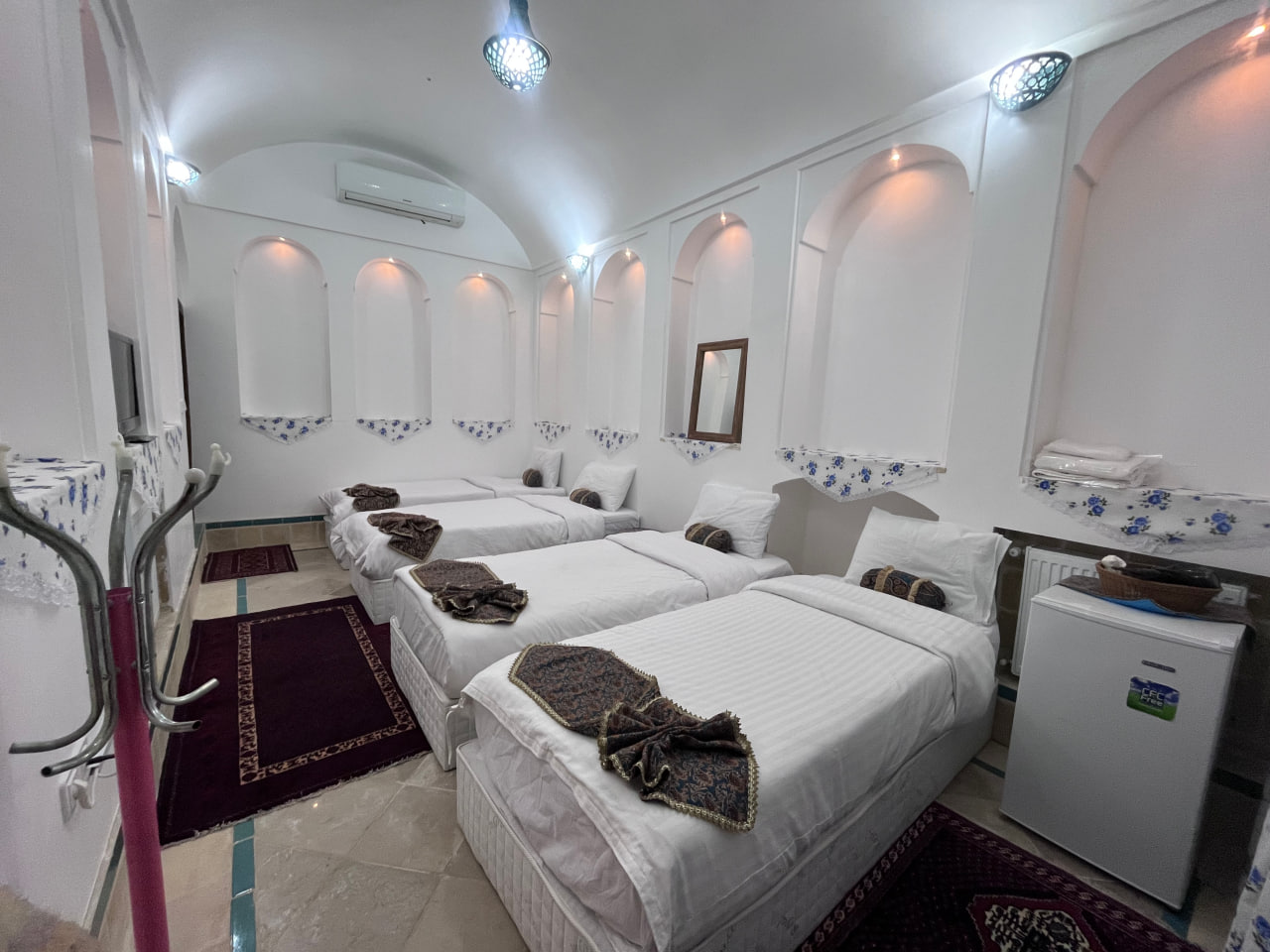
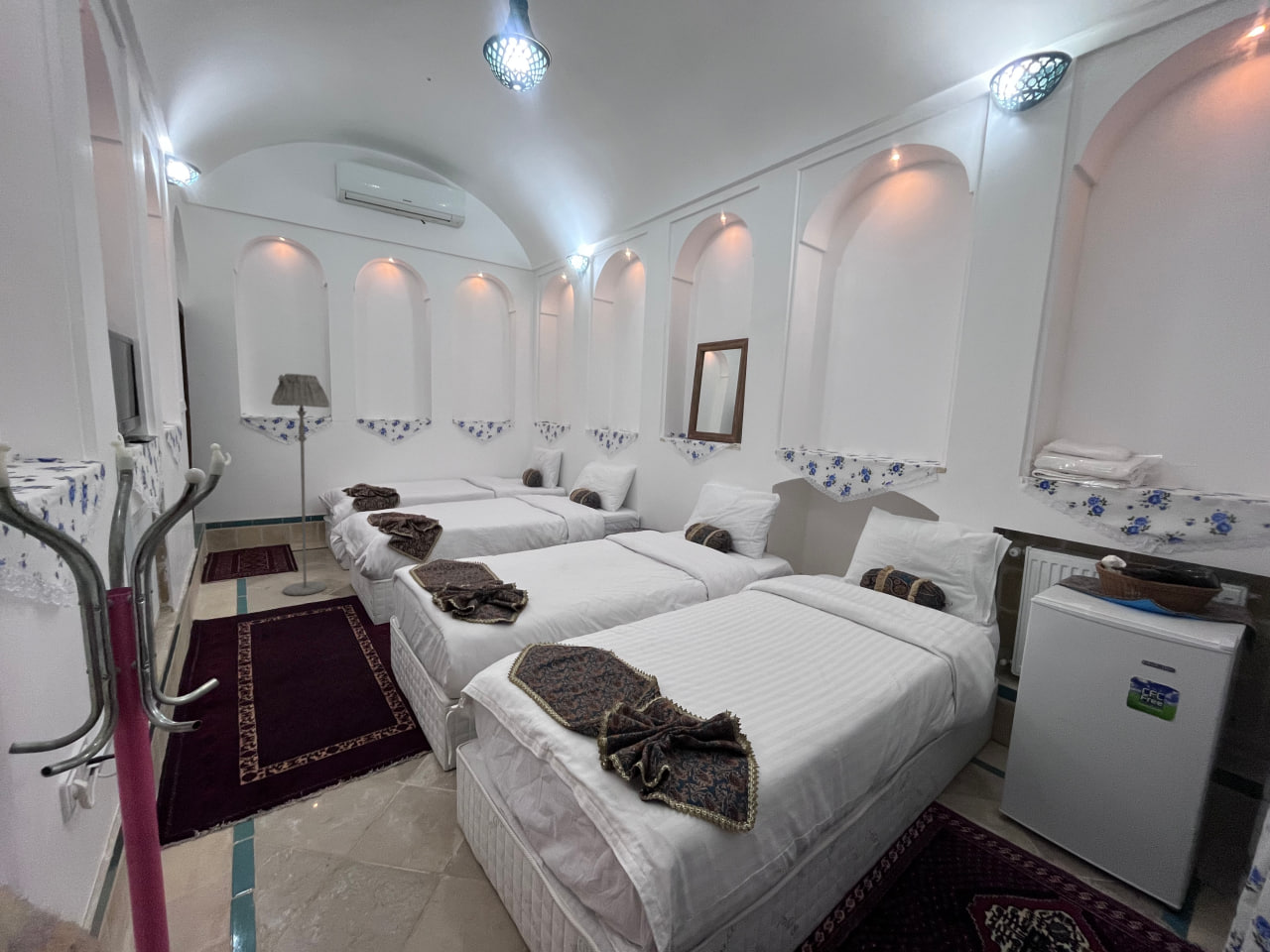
+ floor lamp (303, 484)
